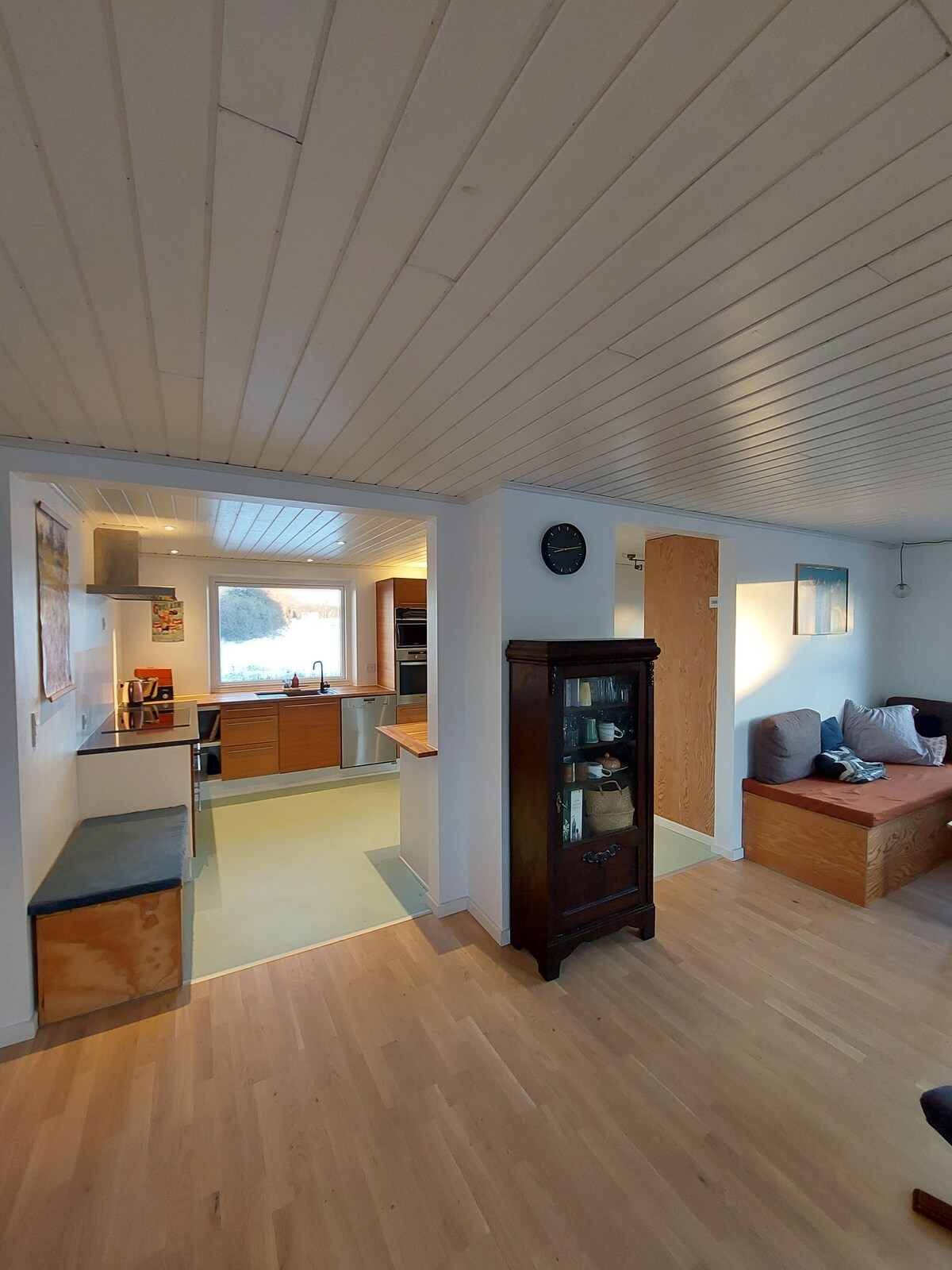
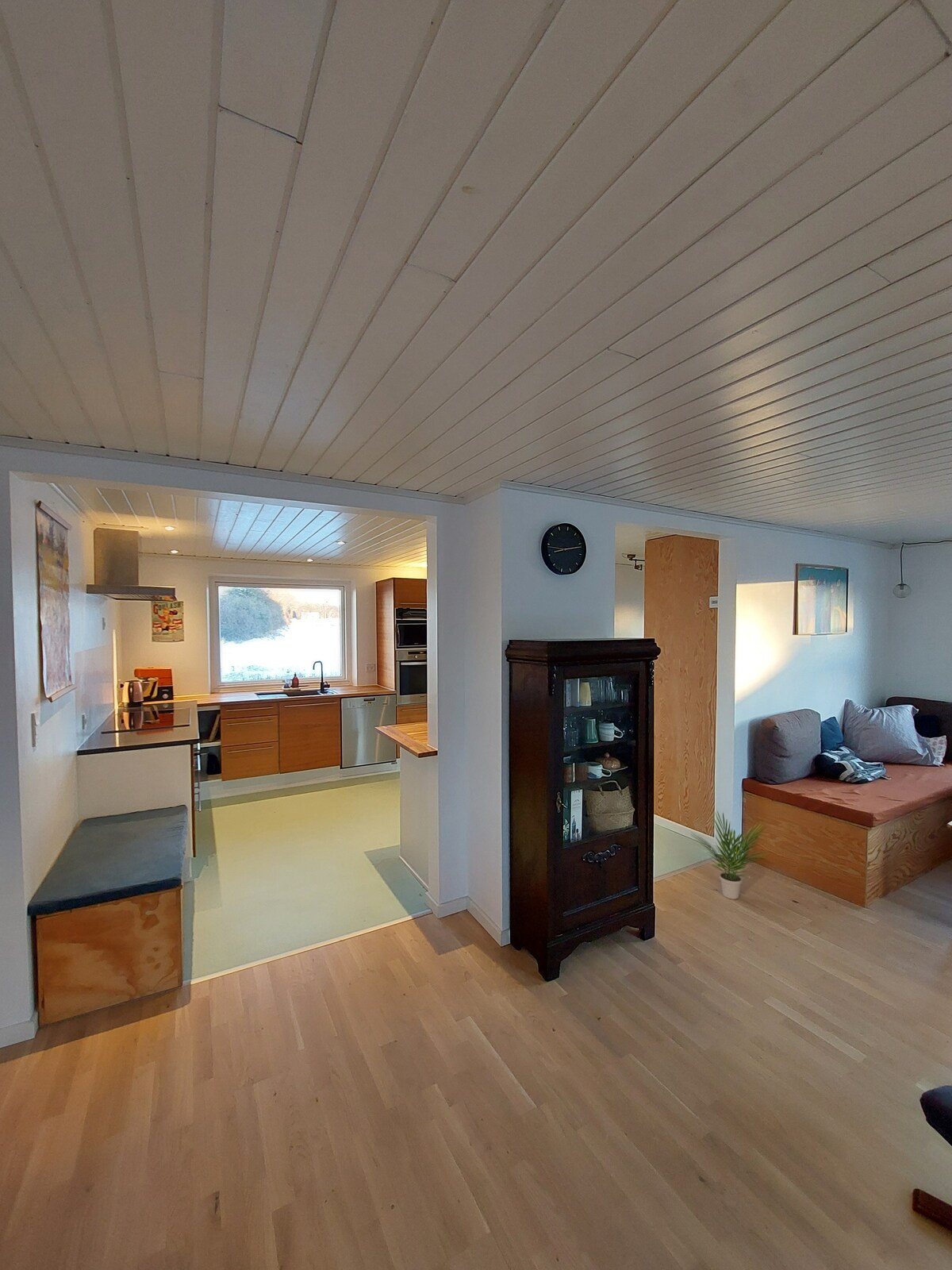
+ potted plant (731, 858)
